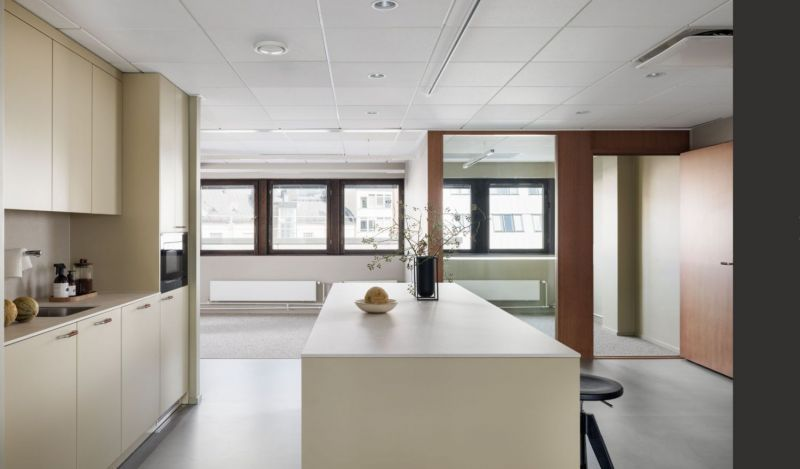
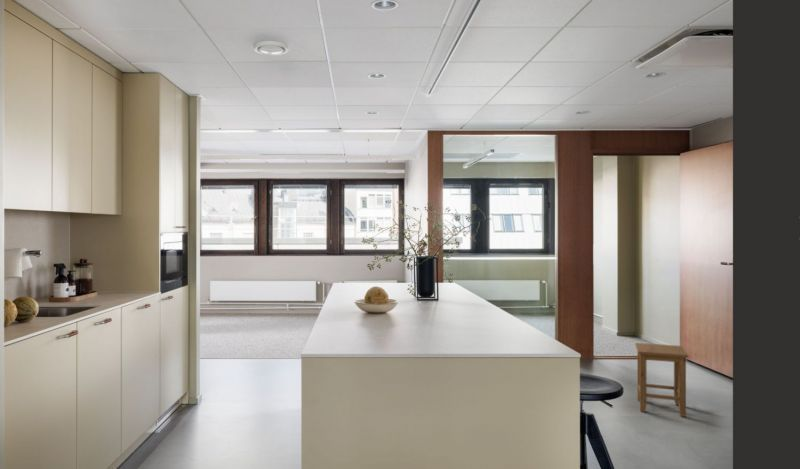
+ stool (660, 385)
